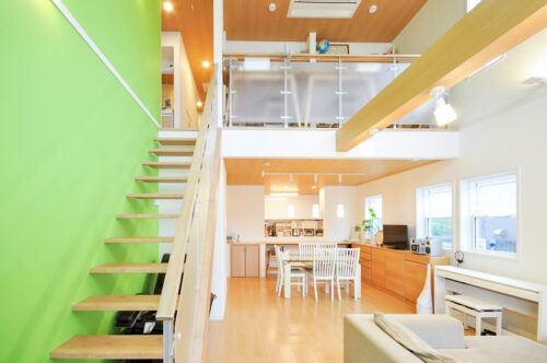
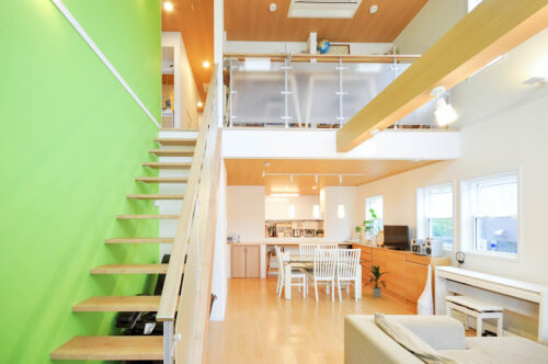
+ indoor plant (375, 280)
